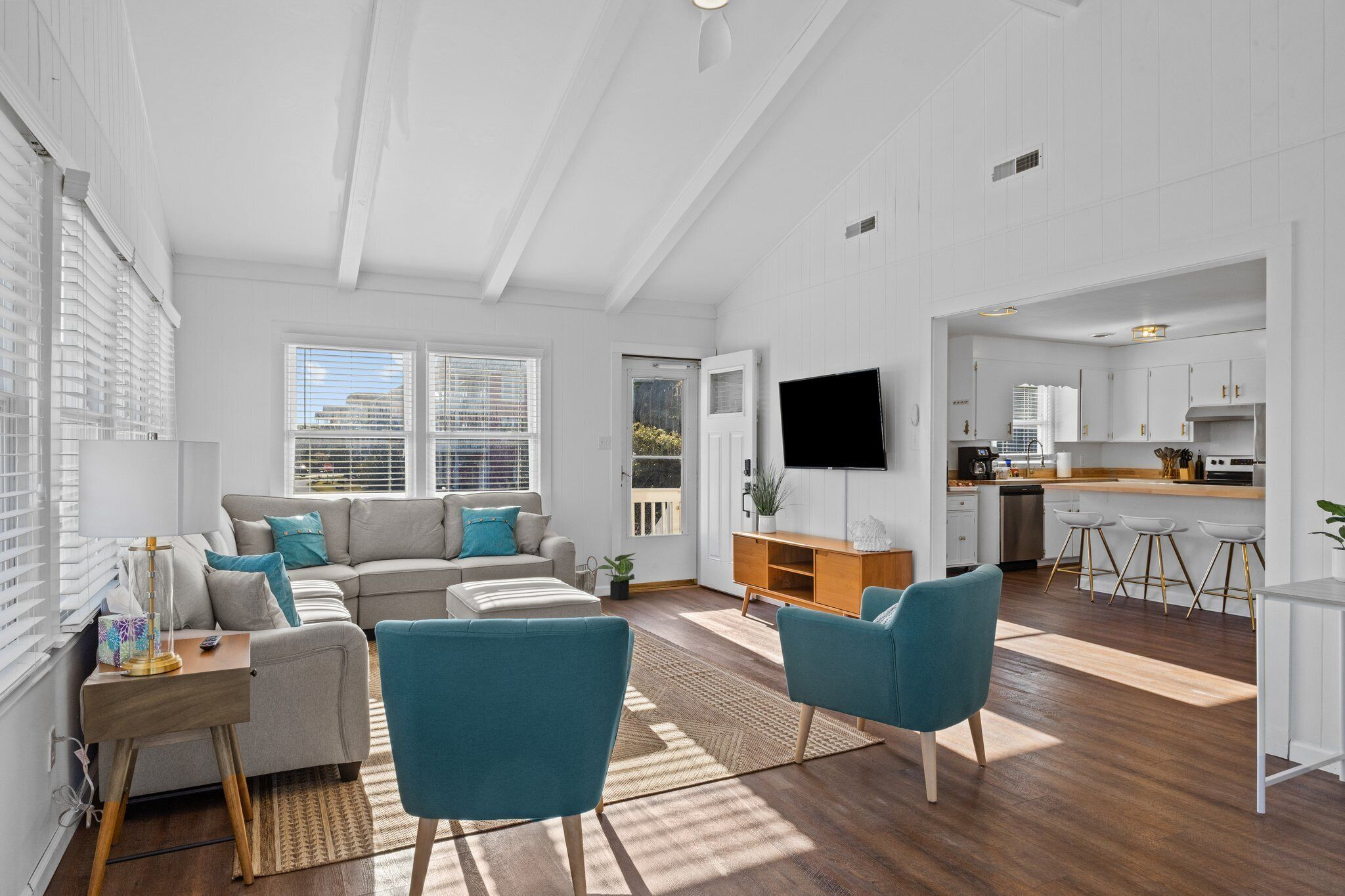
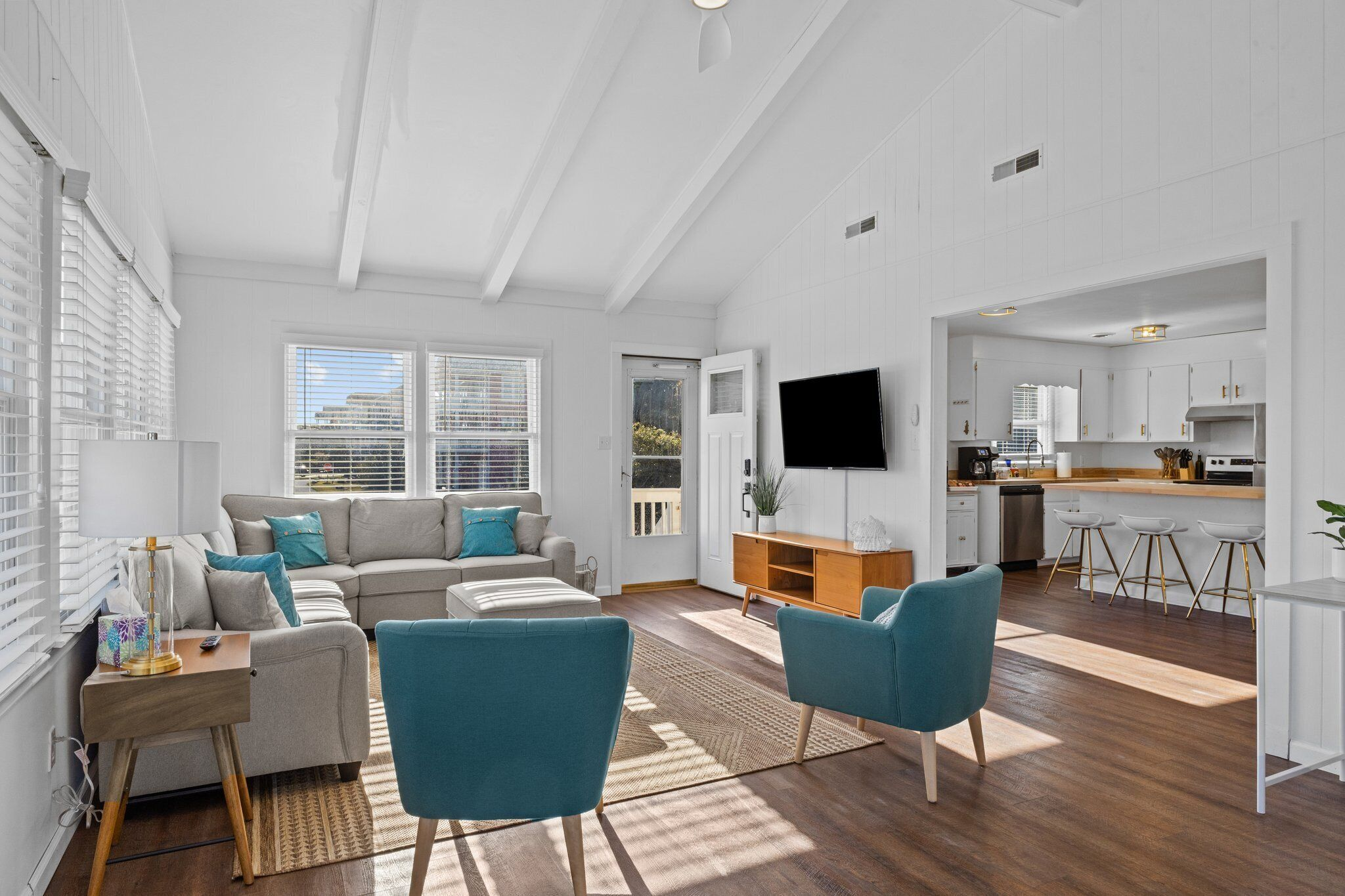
- potted plant (619, 574)
